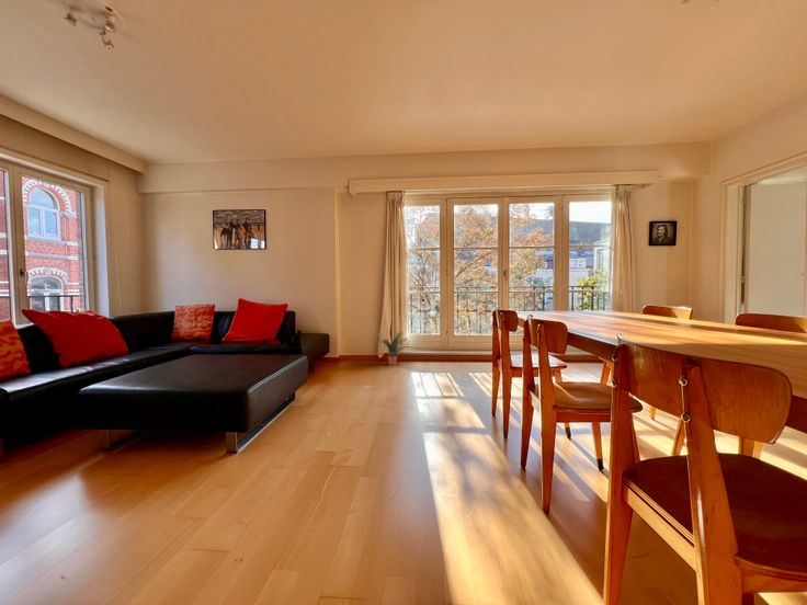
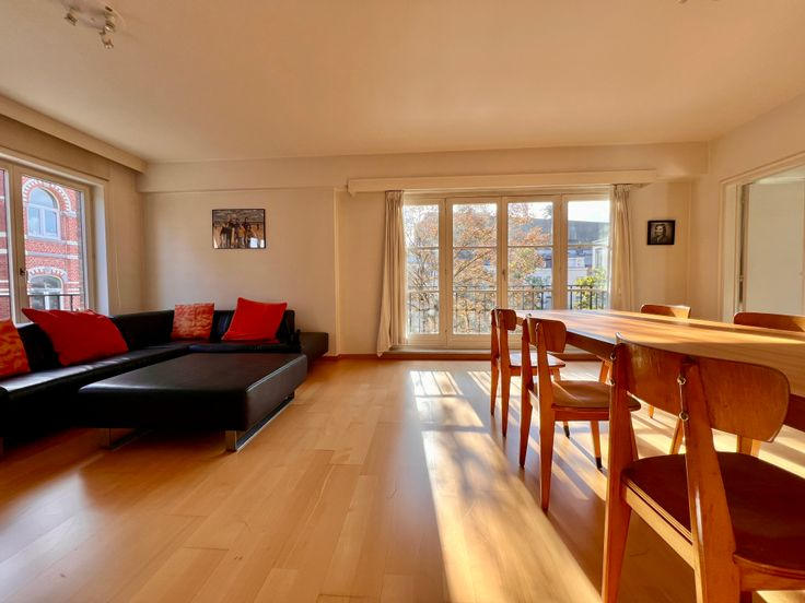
- potted plant (389, 346)
